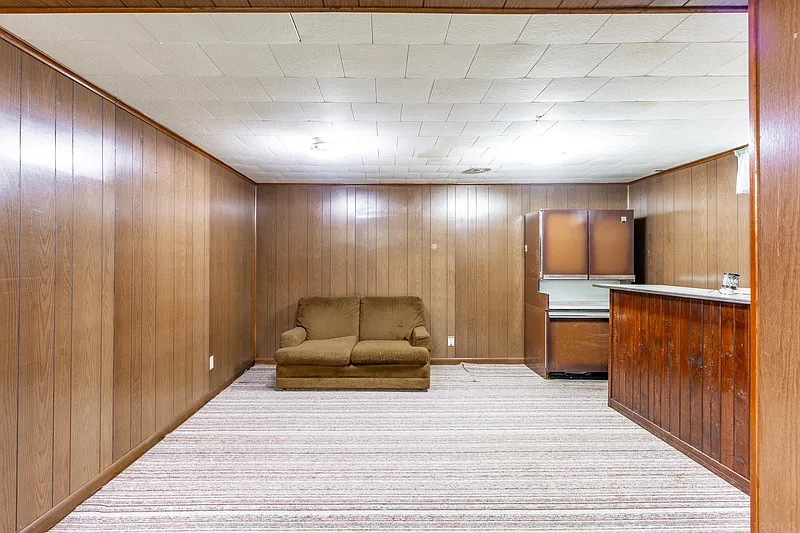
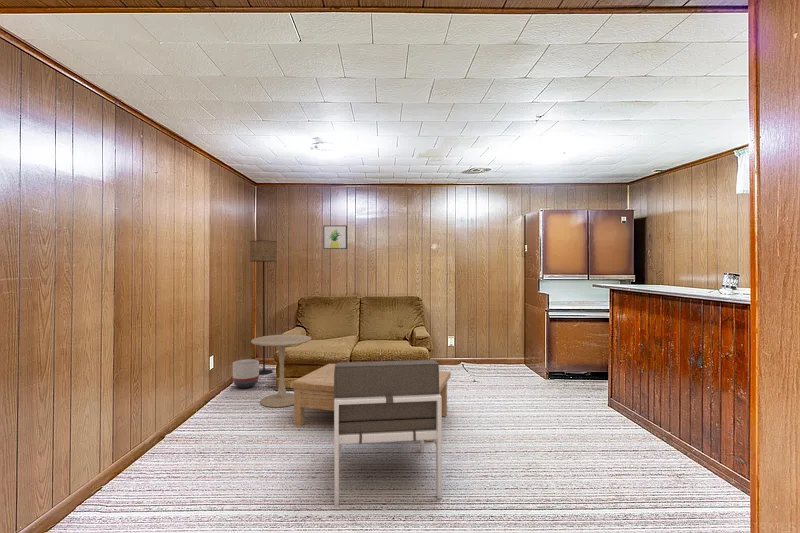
+ side table (281, 369)
+ chair (384, 414)
+ wall art (335, 237)
+ planter (245, 374)
+ coffee table (333, 397)
+ floor lamp (263, 306)
